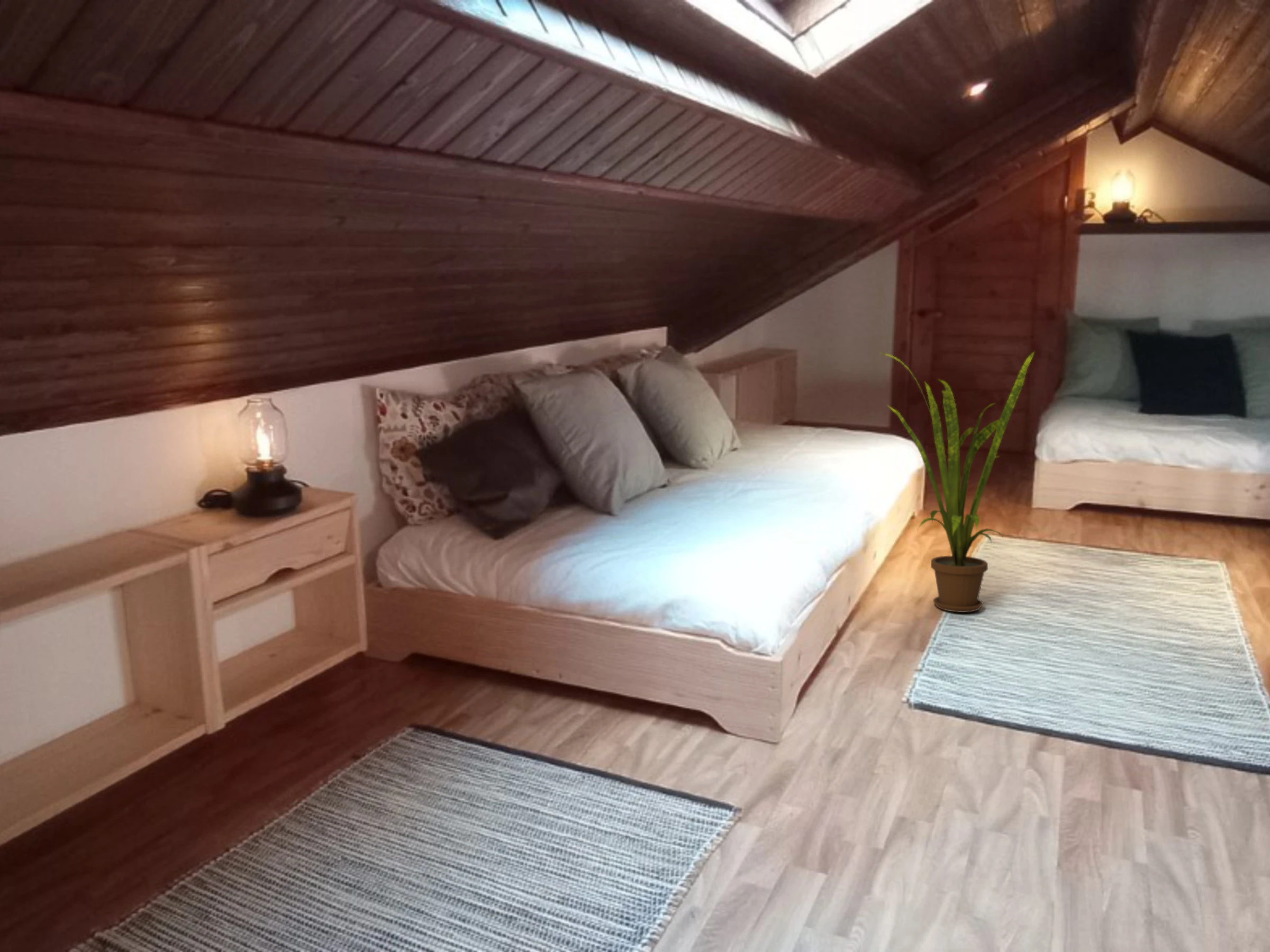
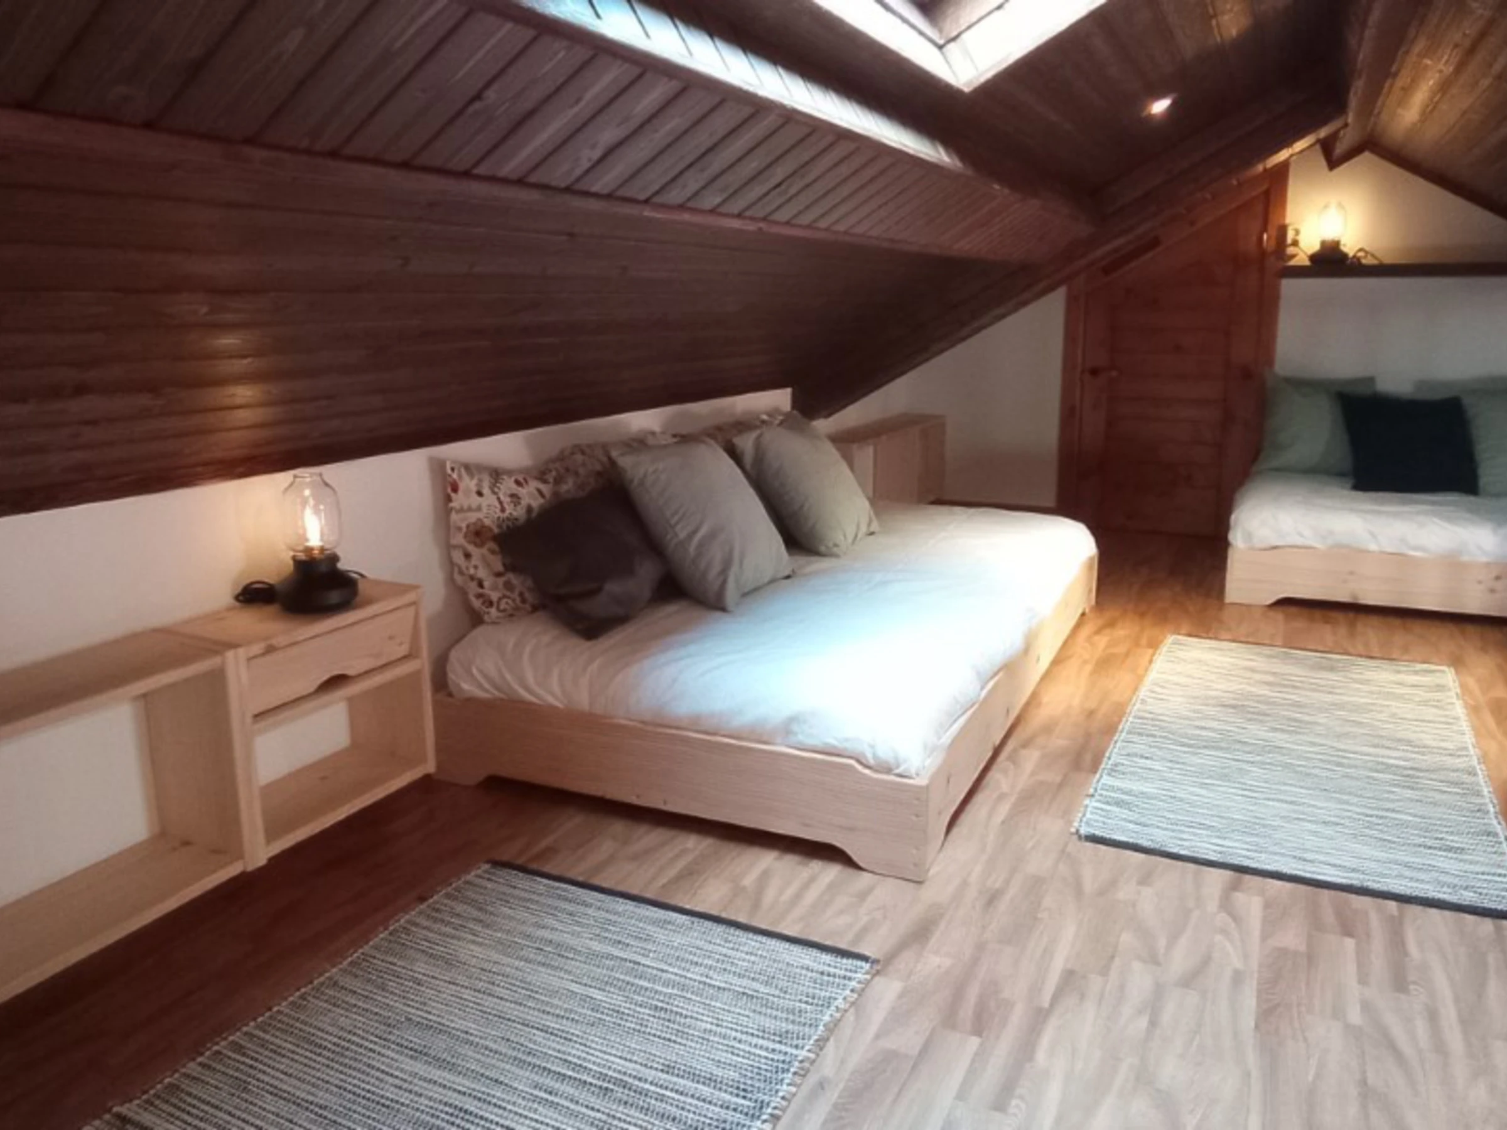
- house plant (947, 481)
